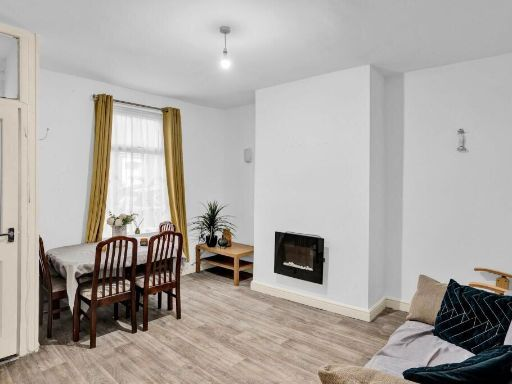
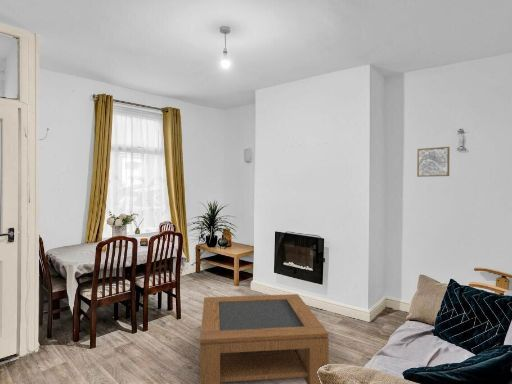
+ coffee table (257, 336)
+ wall art (433, 162)
